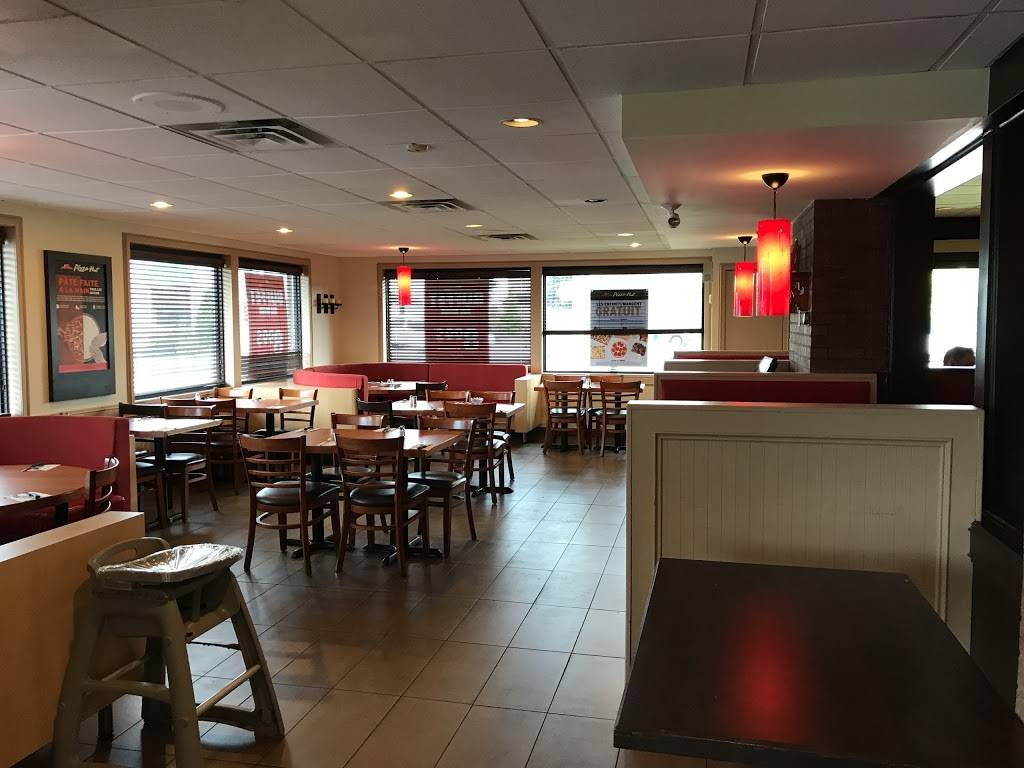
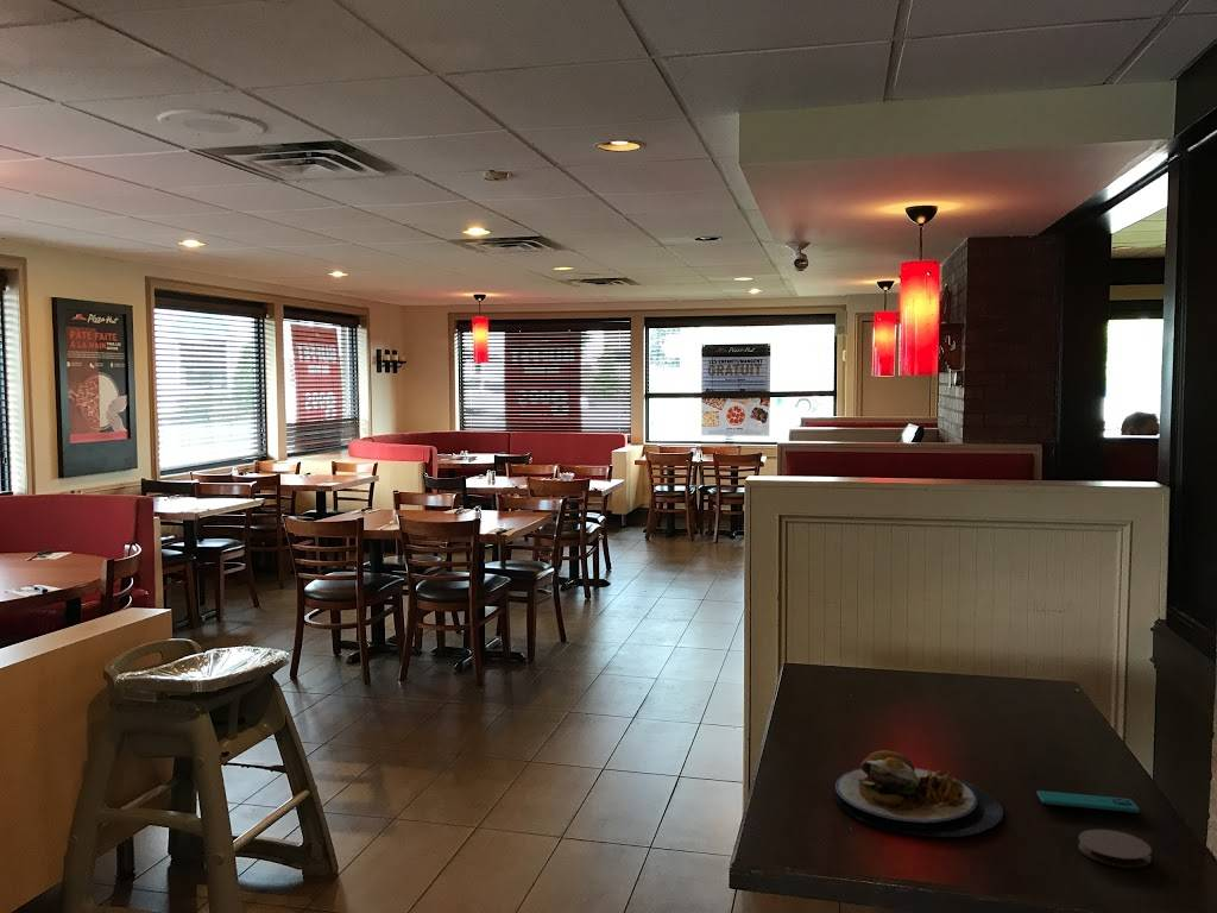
+ plate (916, 779)
+ coaster (1114, 848)
+ smartphone (1086, 800)
